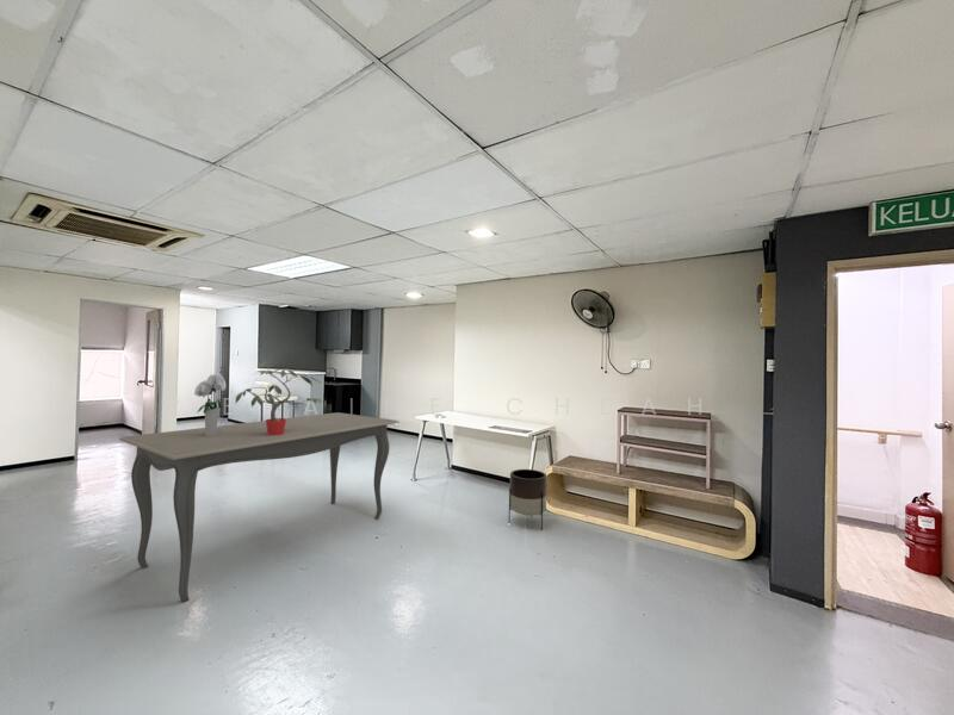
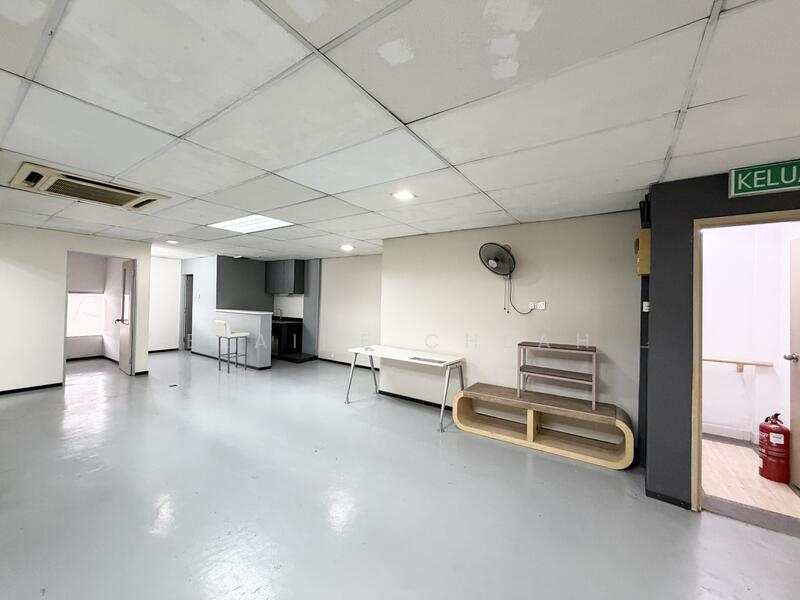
- bouquet (209, 403)
- dining table (279, 458)
- potted plant (280, 400)
- planter (527, 498)
